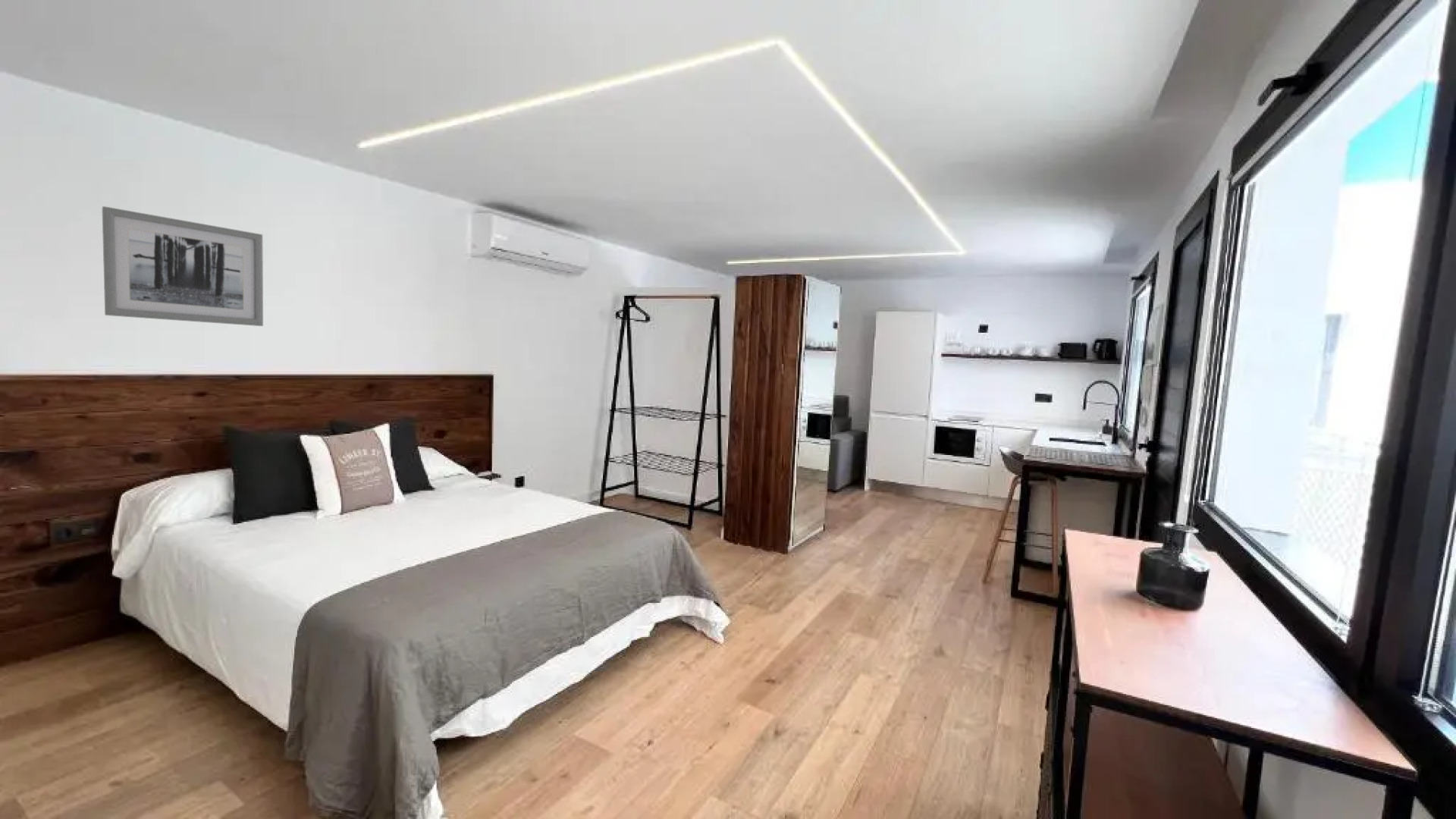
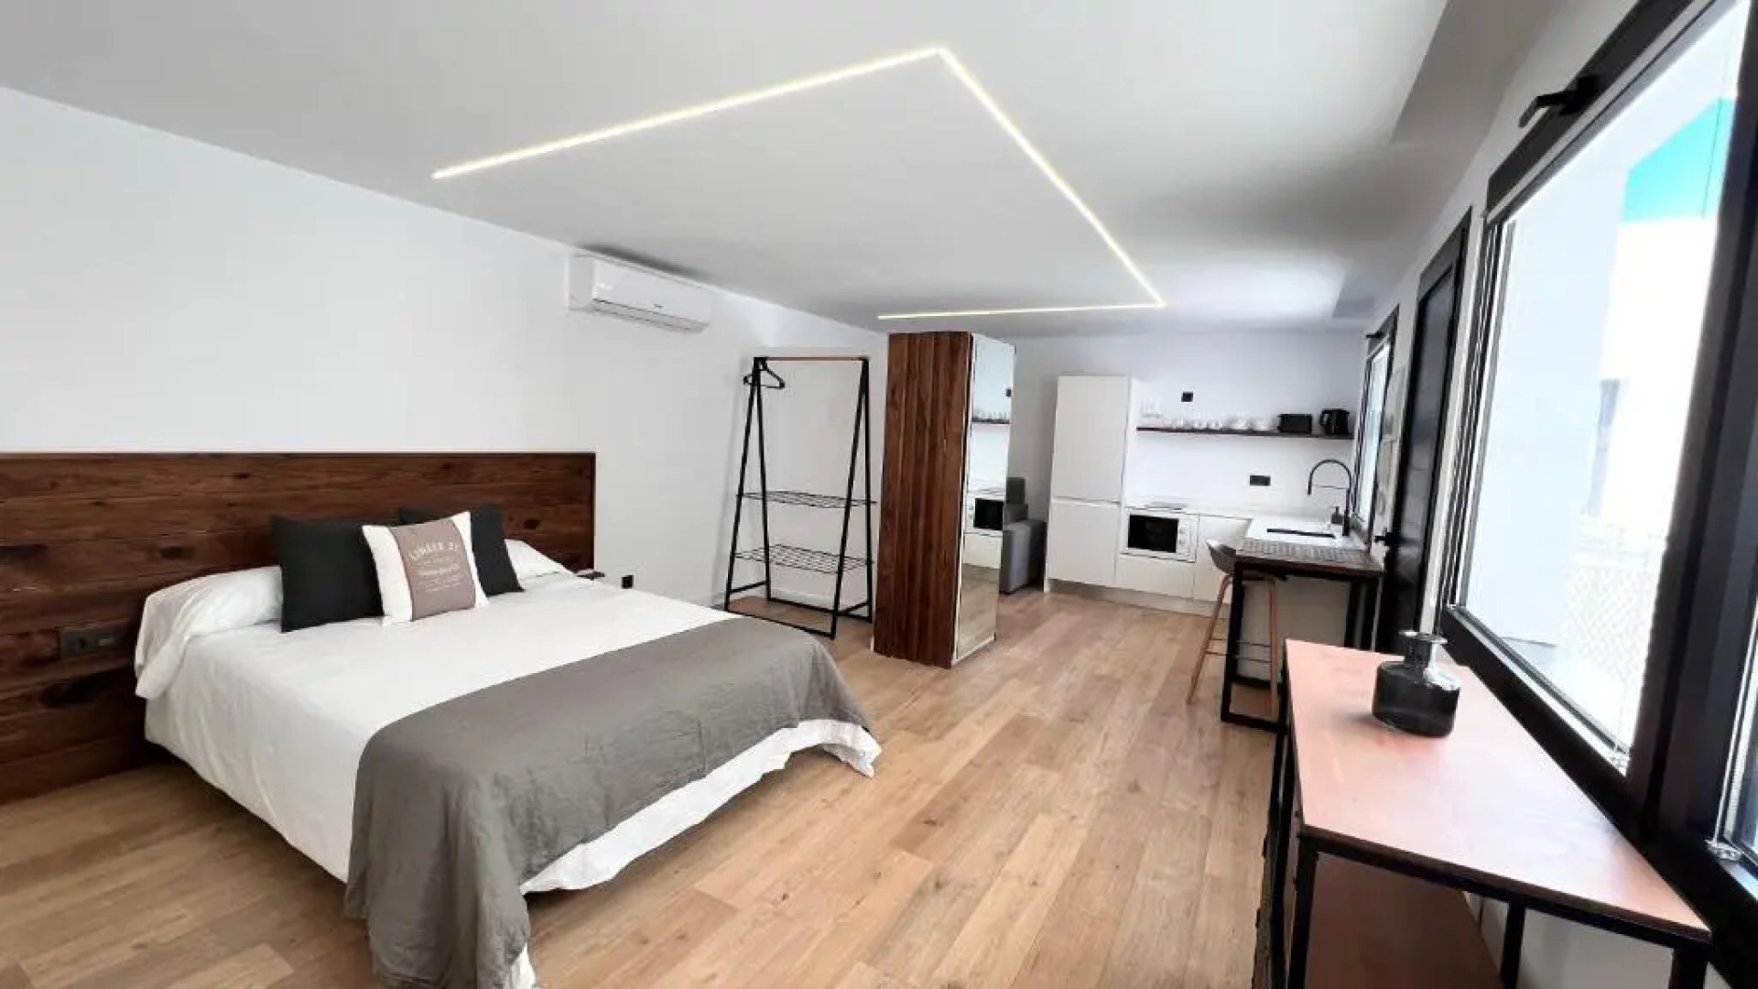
- wall art (190, 271)
